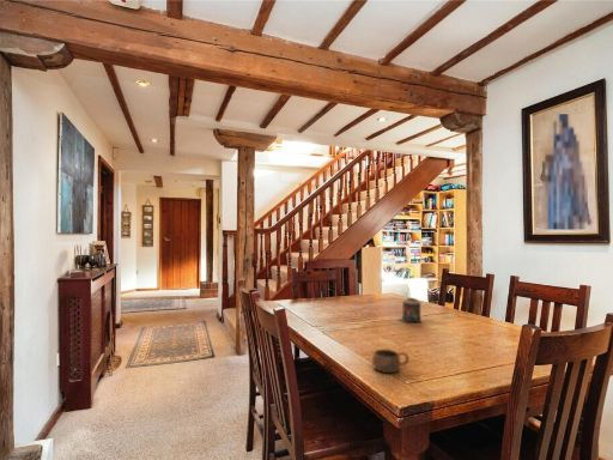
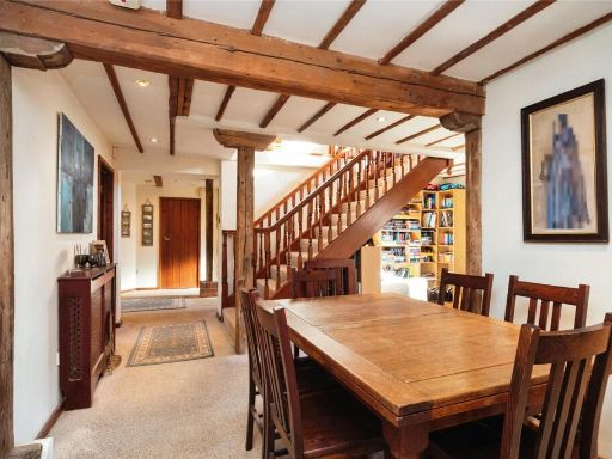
- candle (408, 309)
- cup (390, 361)
